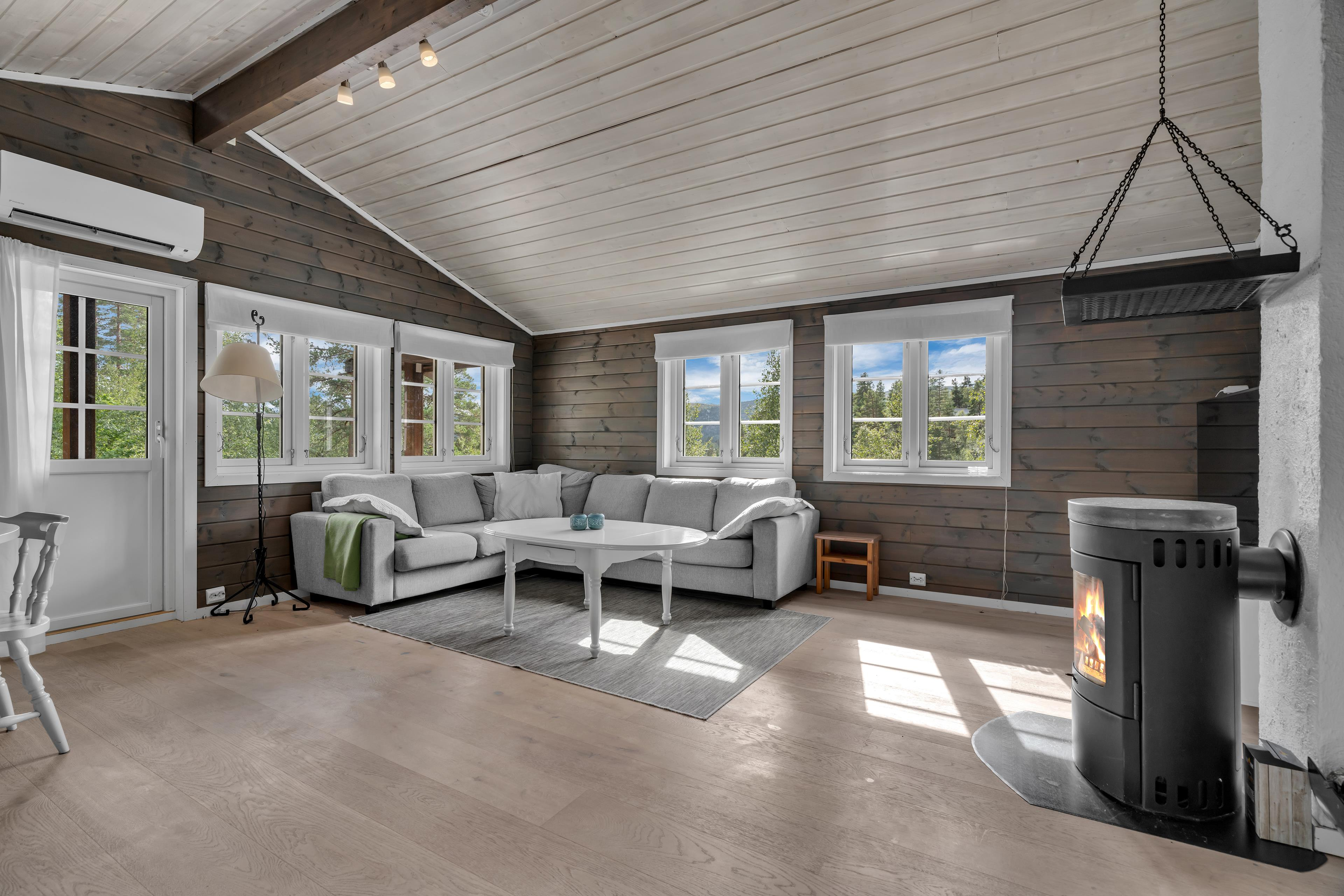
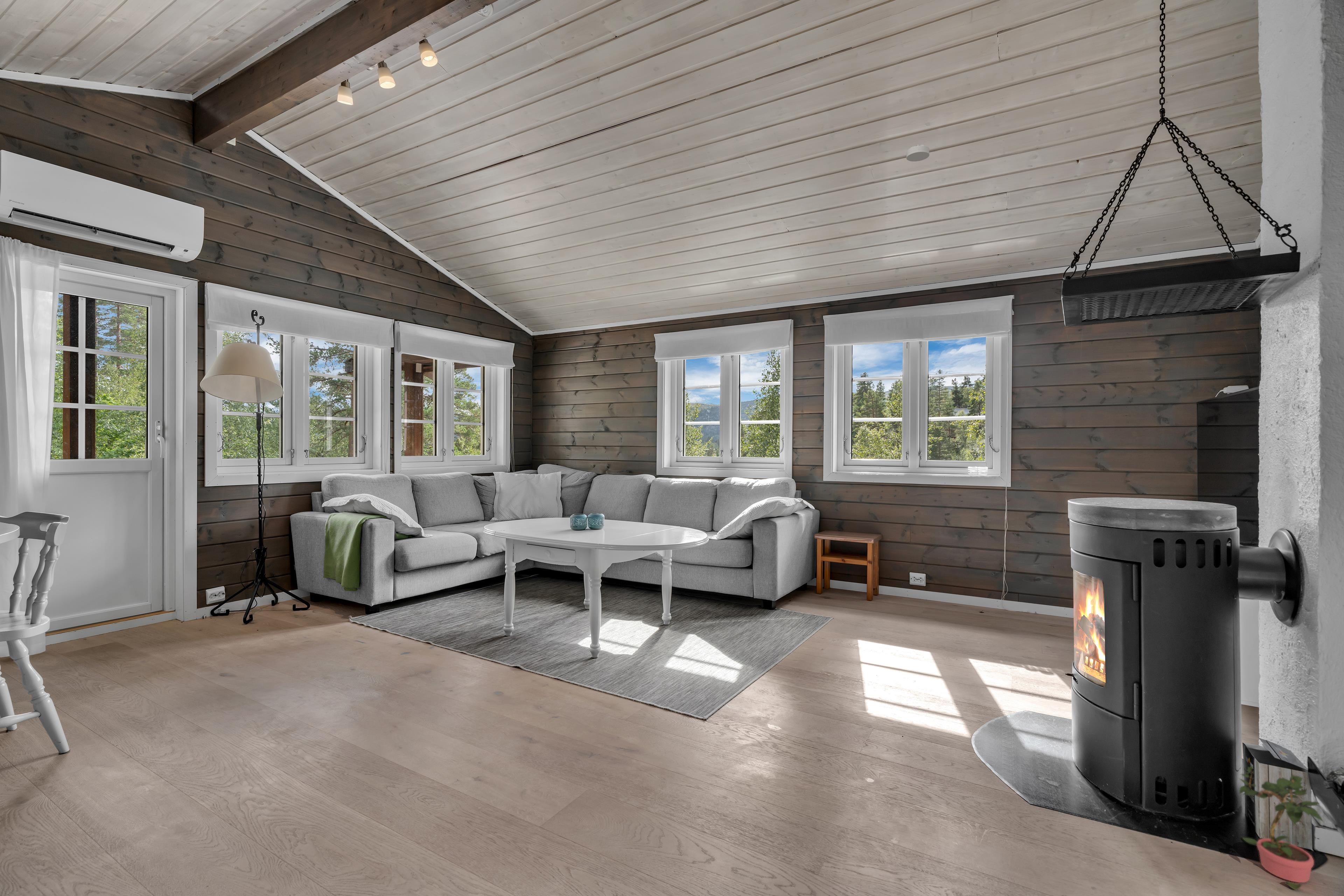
+ smoke detector (918, 152)
+ potted plant (1279, 815)
